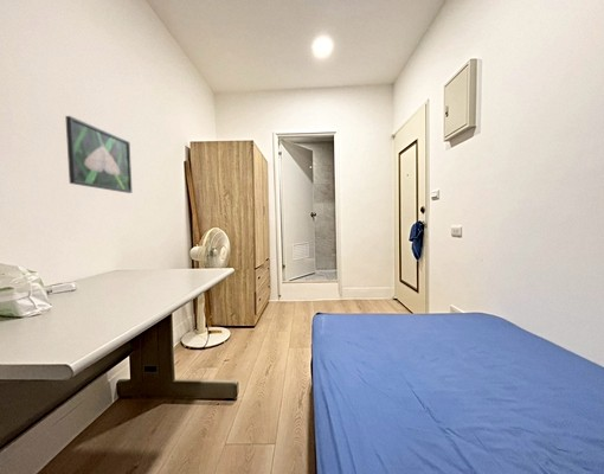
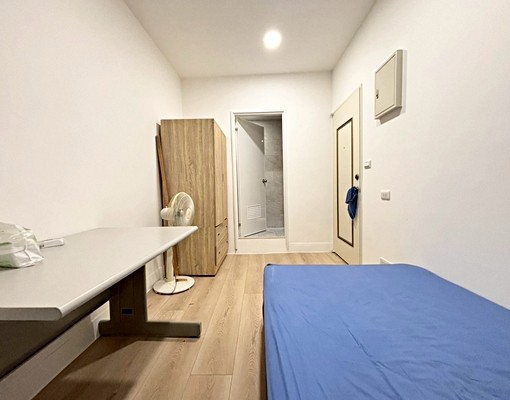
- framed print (103, 160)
